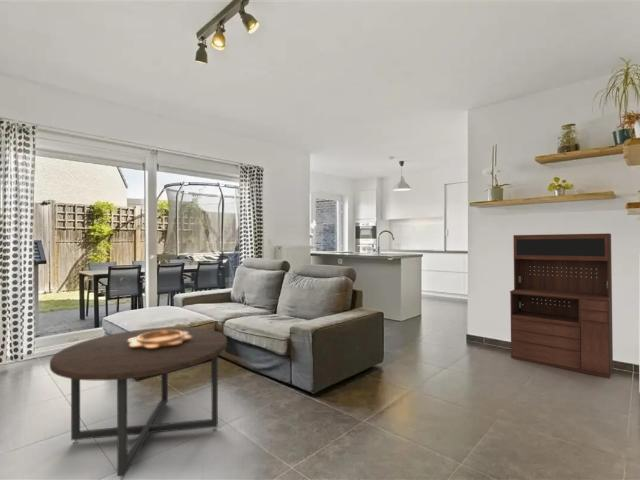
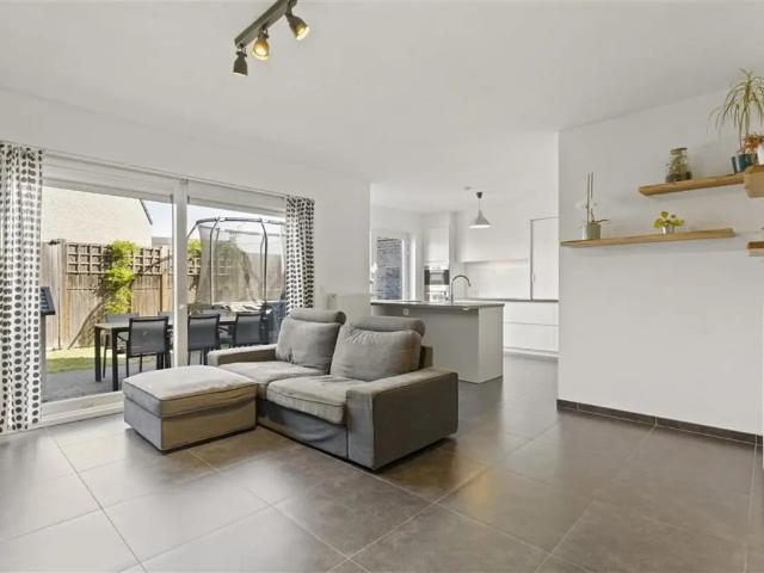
- coffee table (145, 376)
- decorative bowl (160, 338)
- shelving unit (558, 298)
